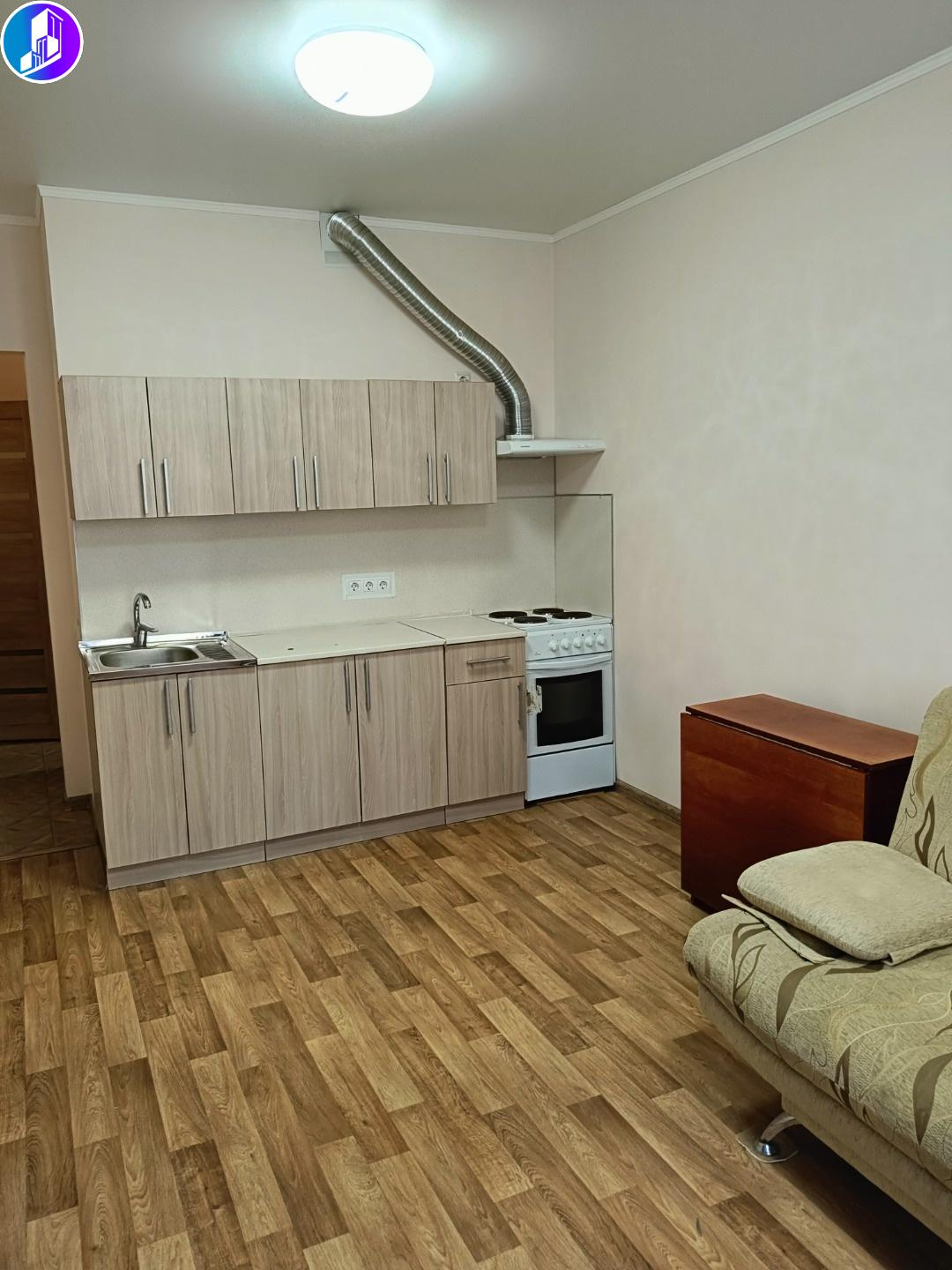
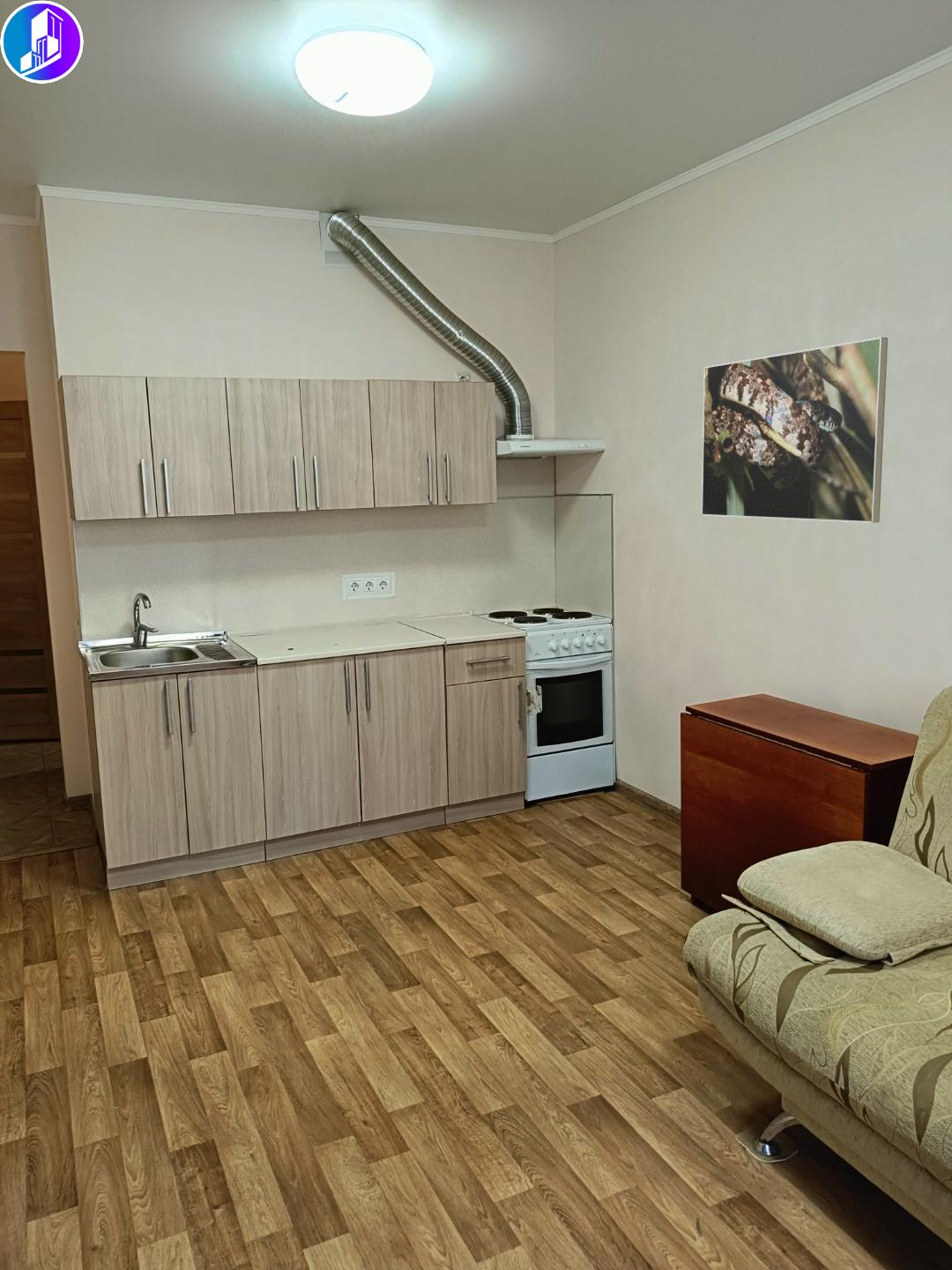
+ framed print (783, 437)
